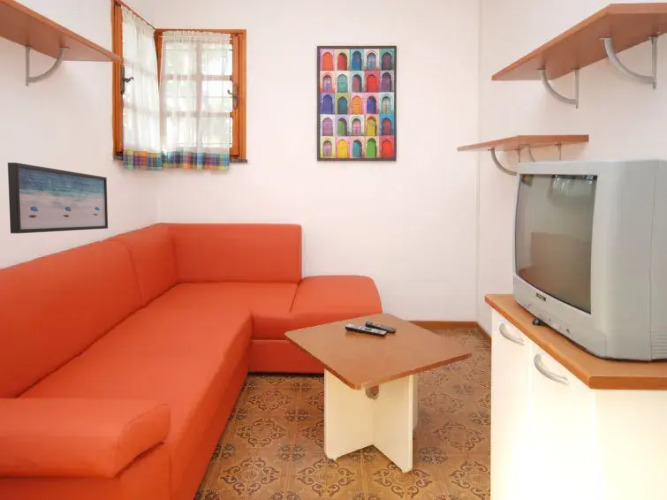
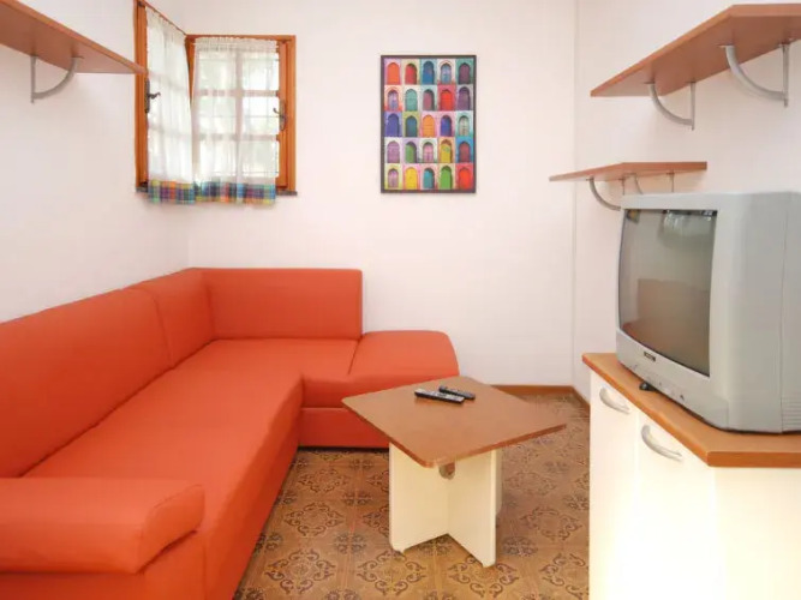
- wall art (66, 200)
